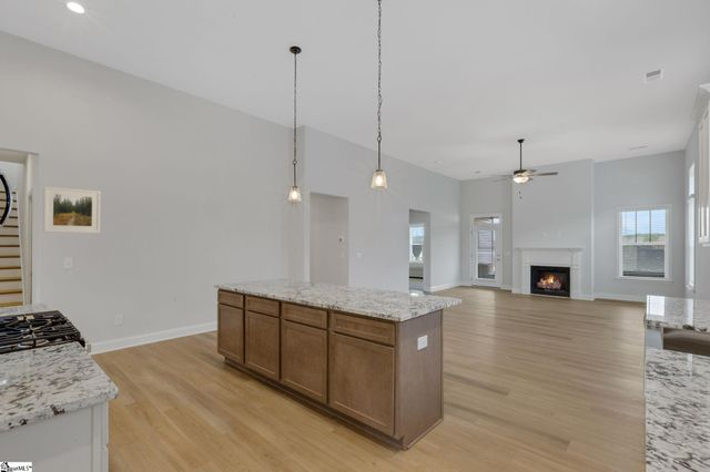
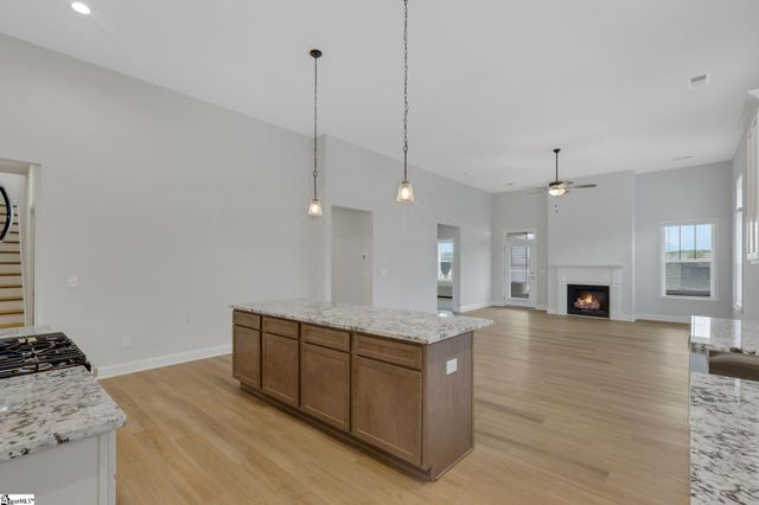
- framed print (72, 211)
